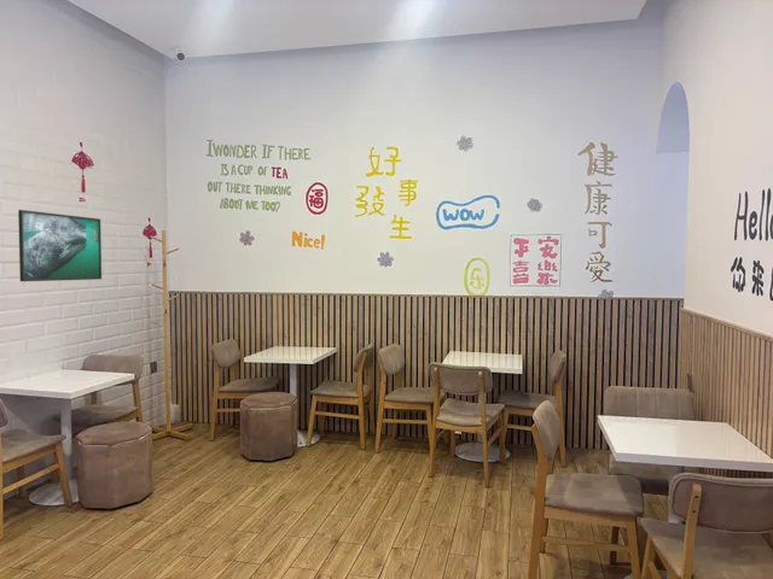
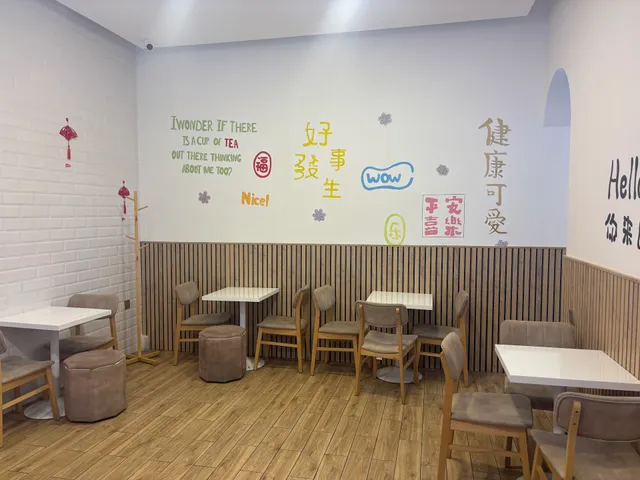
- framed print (63, 247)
